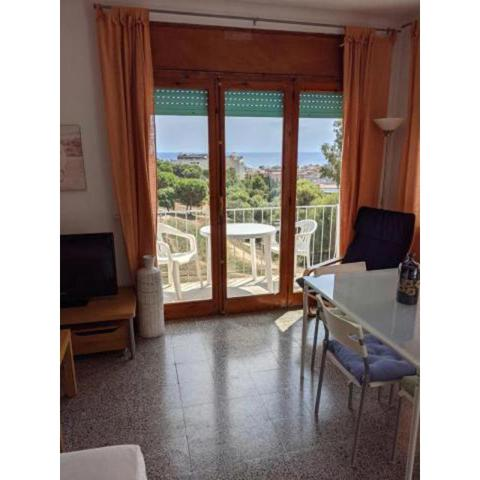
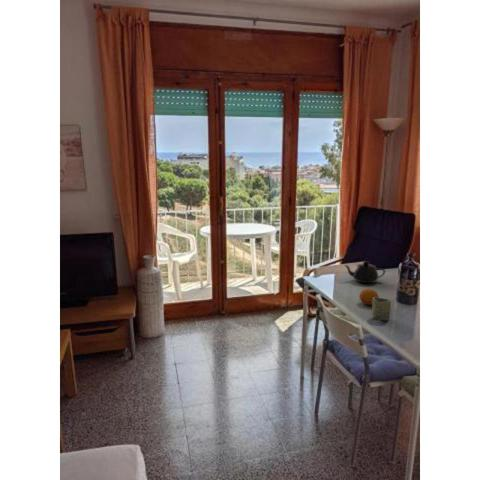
+ teapot (364, 271)
+ cup (381, 308)
+ fruit (368, 296)
